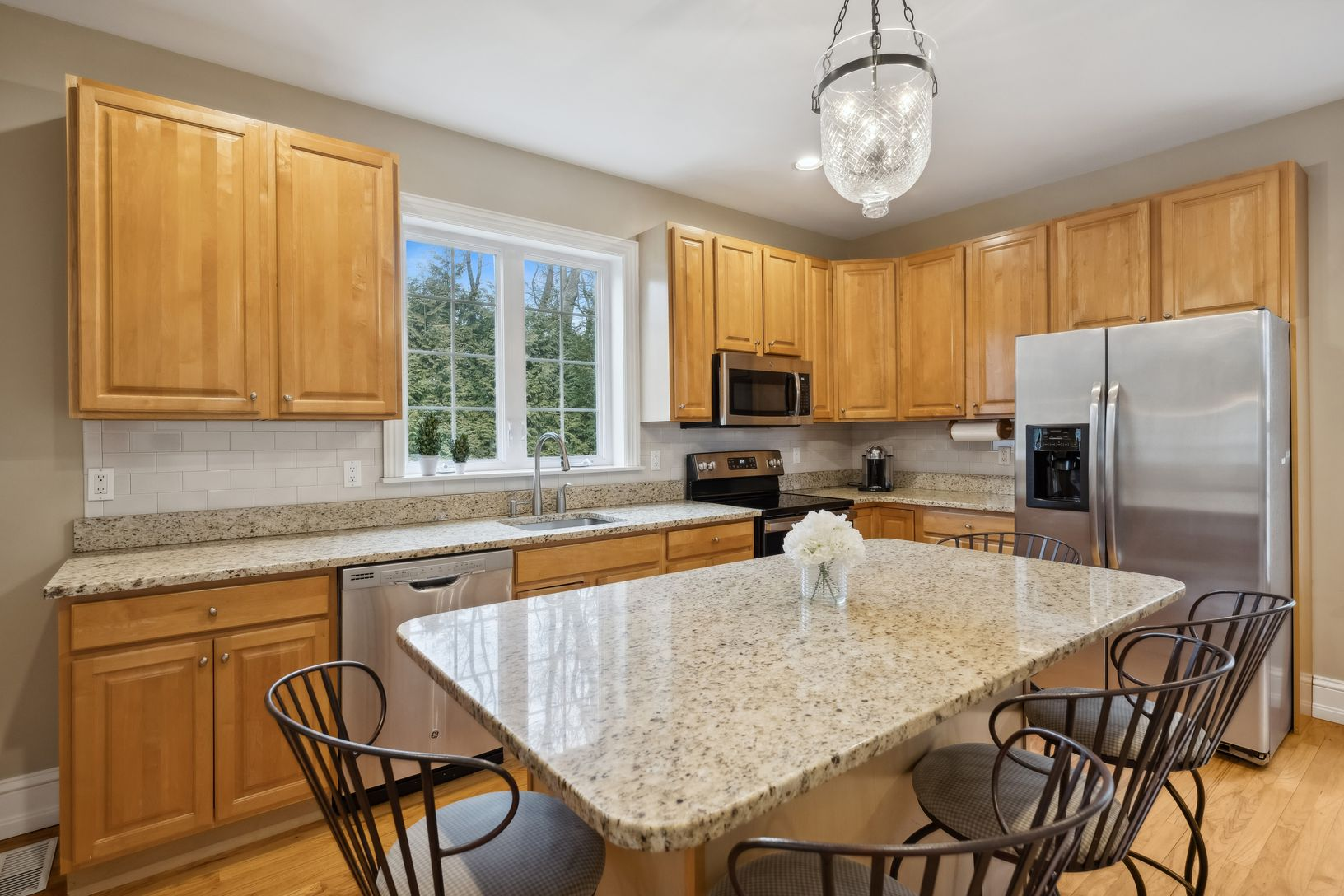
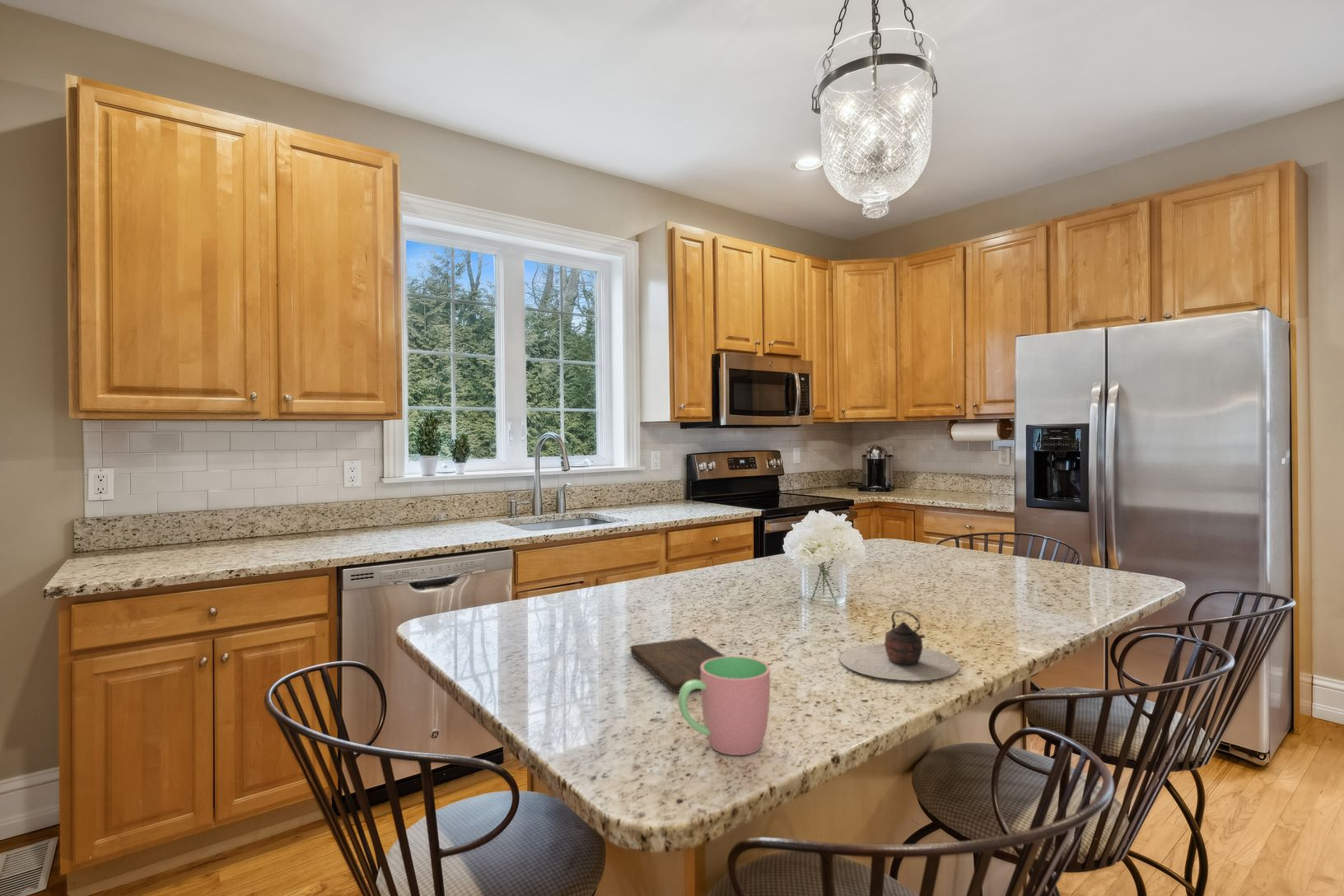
+ teapot (898, 636)
+ cup (724, 707)
+ cutting board (686, 661)
